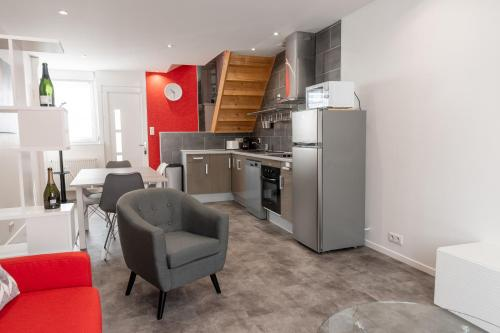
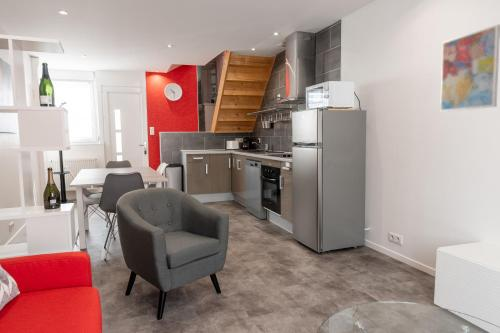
+ wall art (467, 72)
